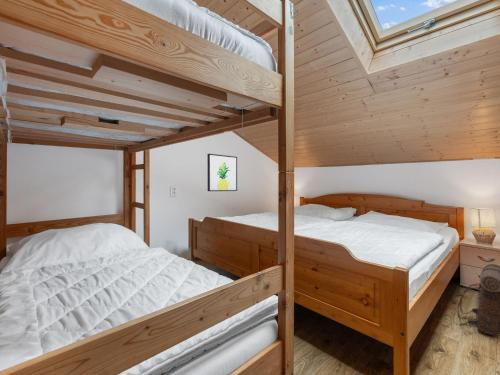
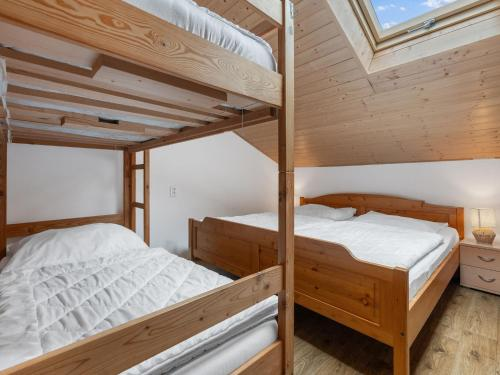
- backpack (481, 296)
- wall art (223, 173)
